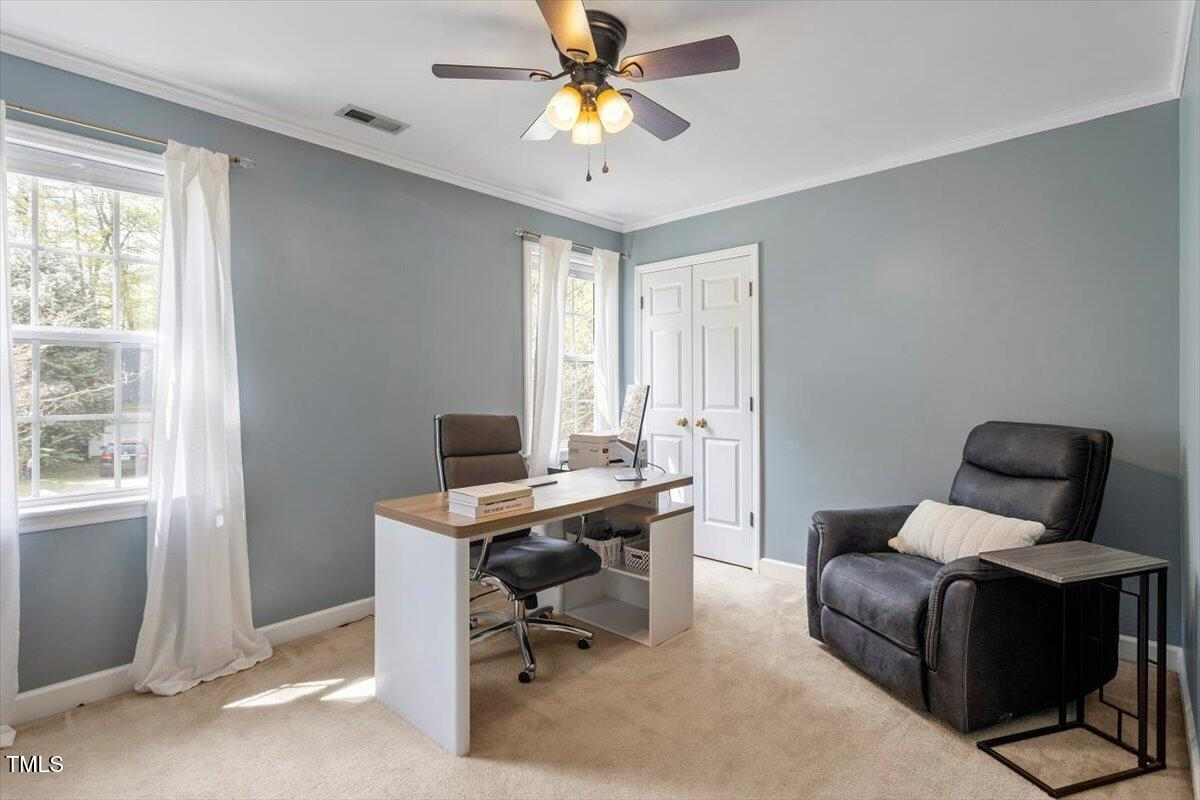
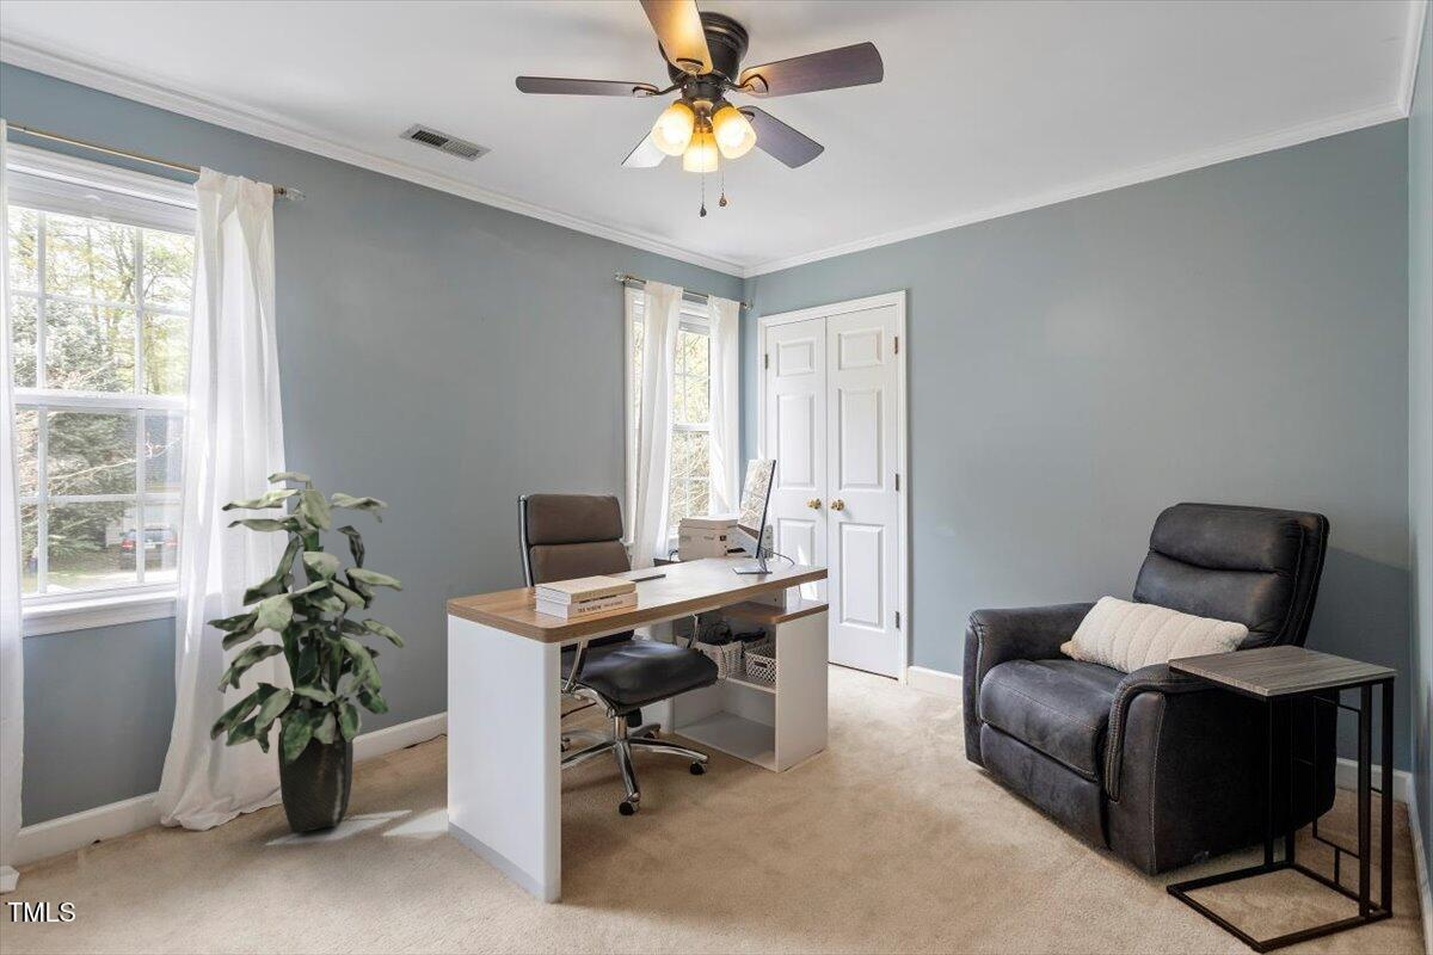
+ indoor plant (305, 646)
